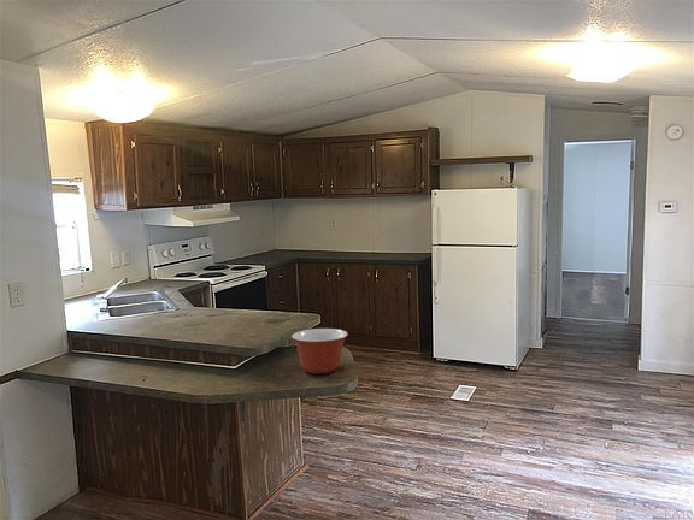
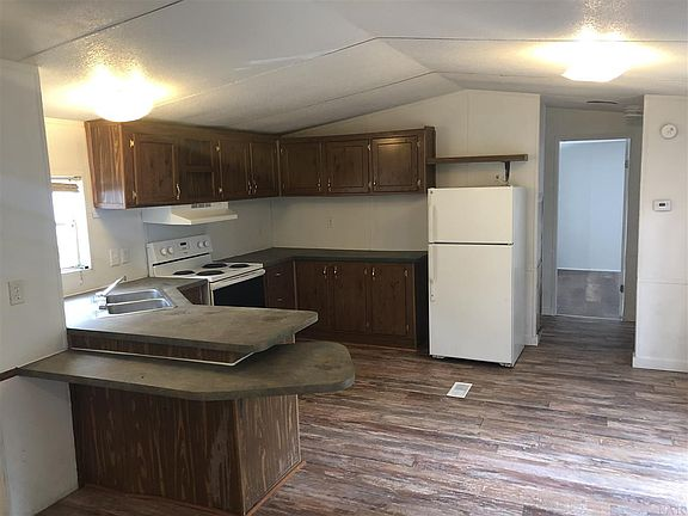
- mixing bowl (319, 351)
